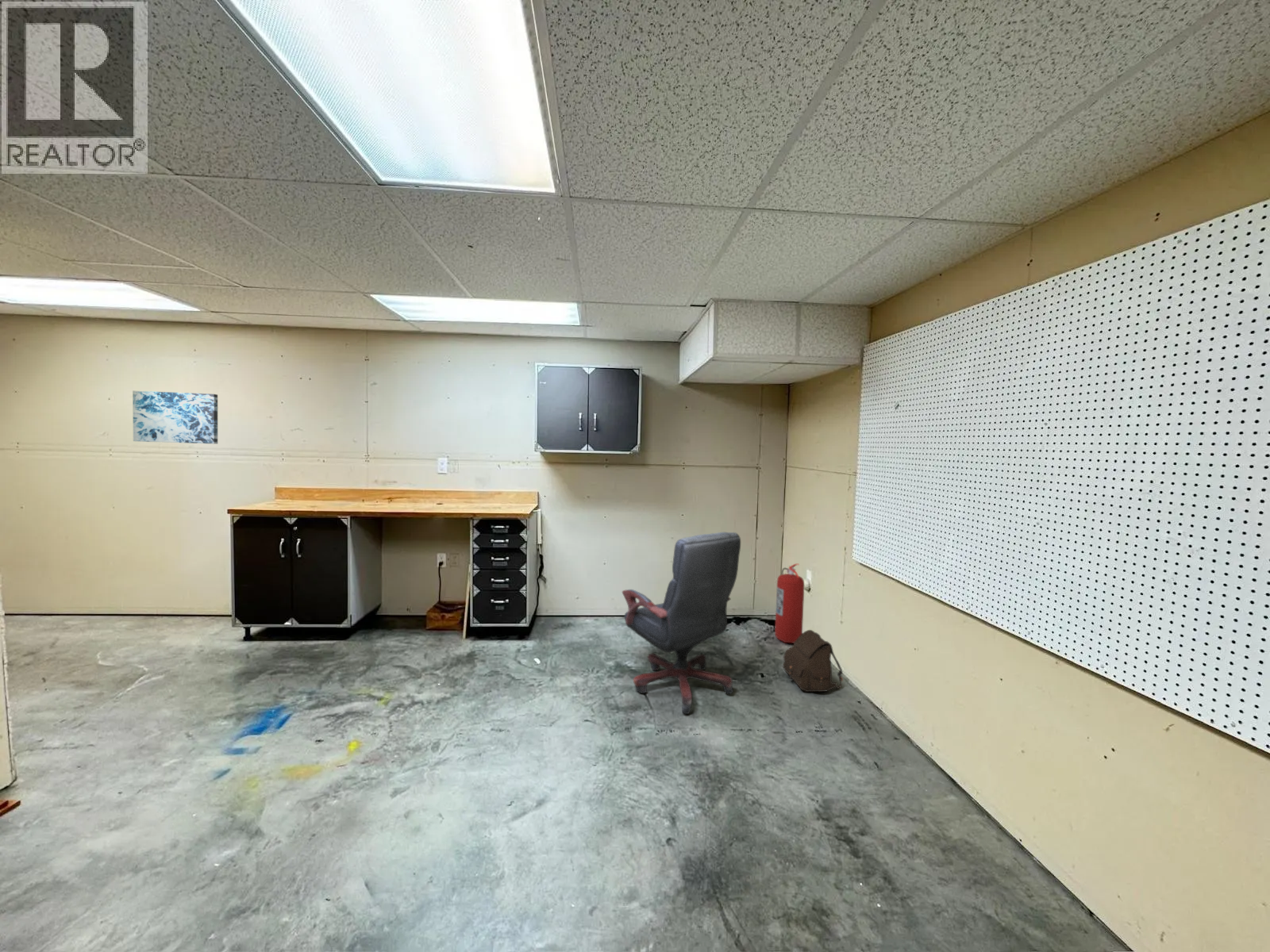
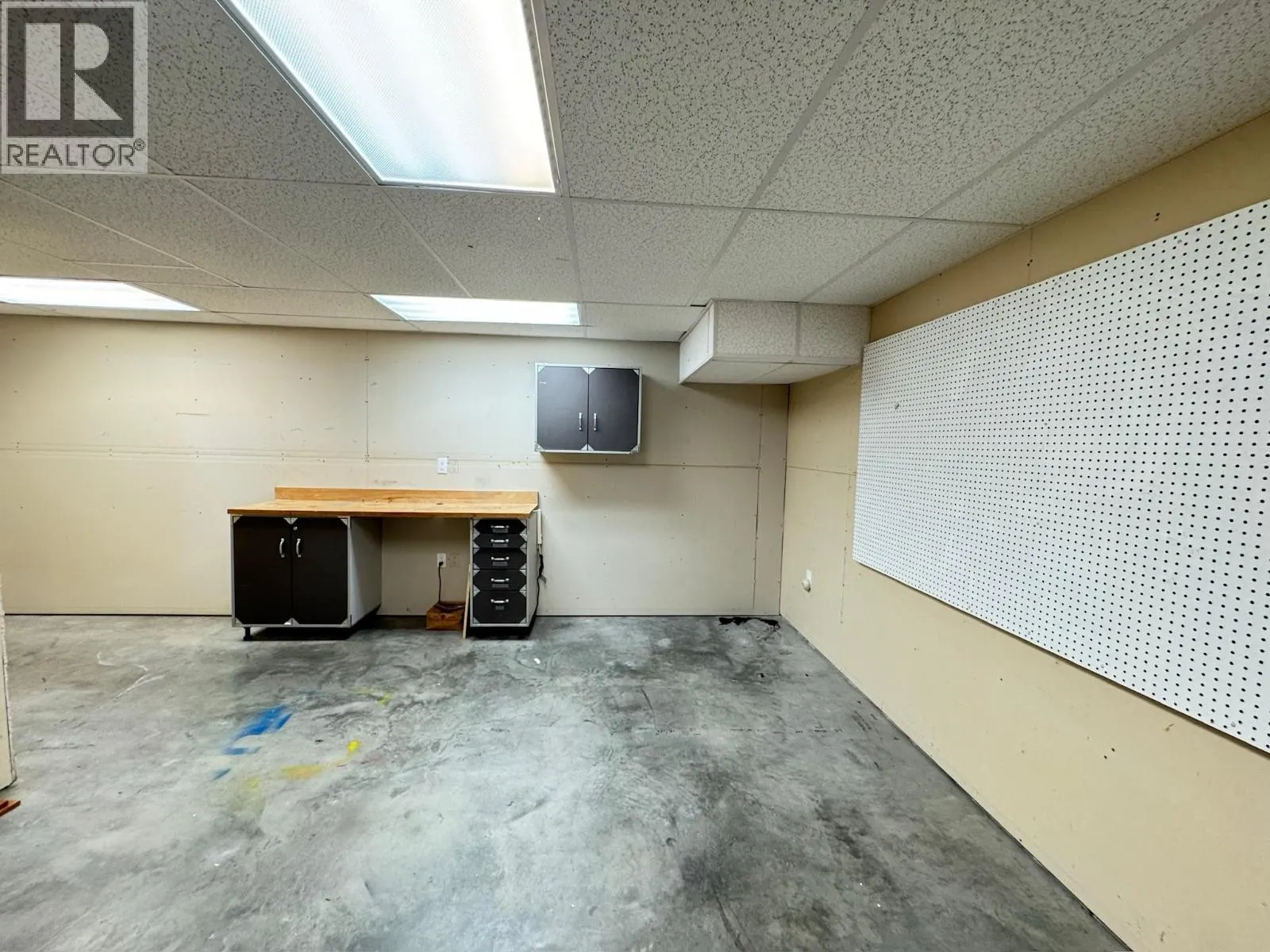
- office chair (678, 606)
- wall art (175, 417)
- satchel (814, 659)
- fire extinguisher (787, 598)
